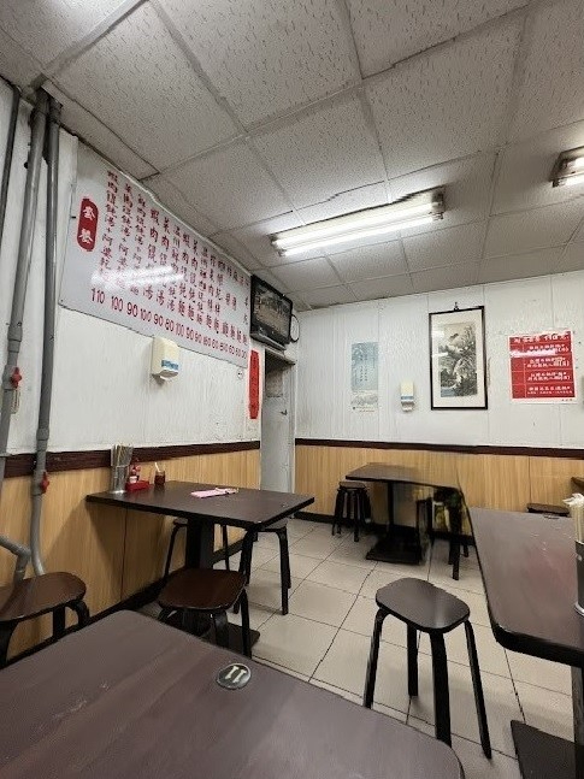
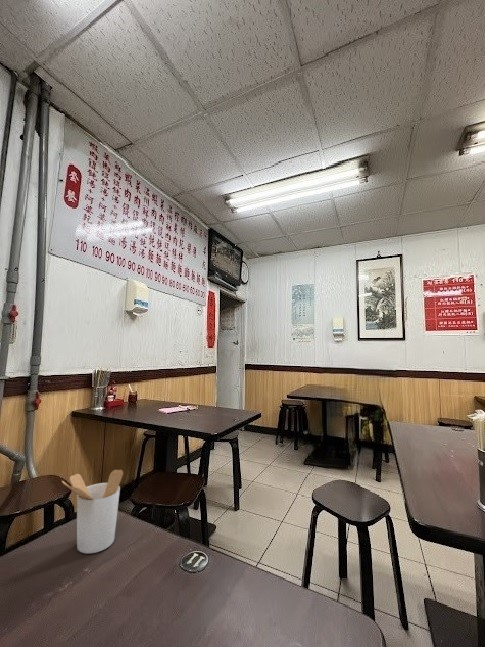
+ utensil holder (90, 508)
